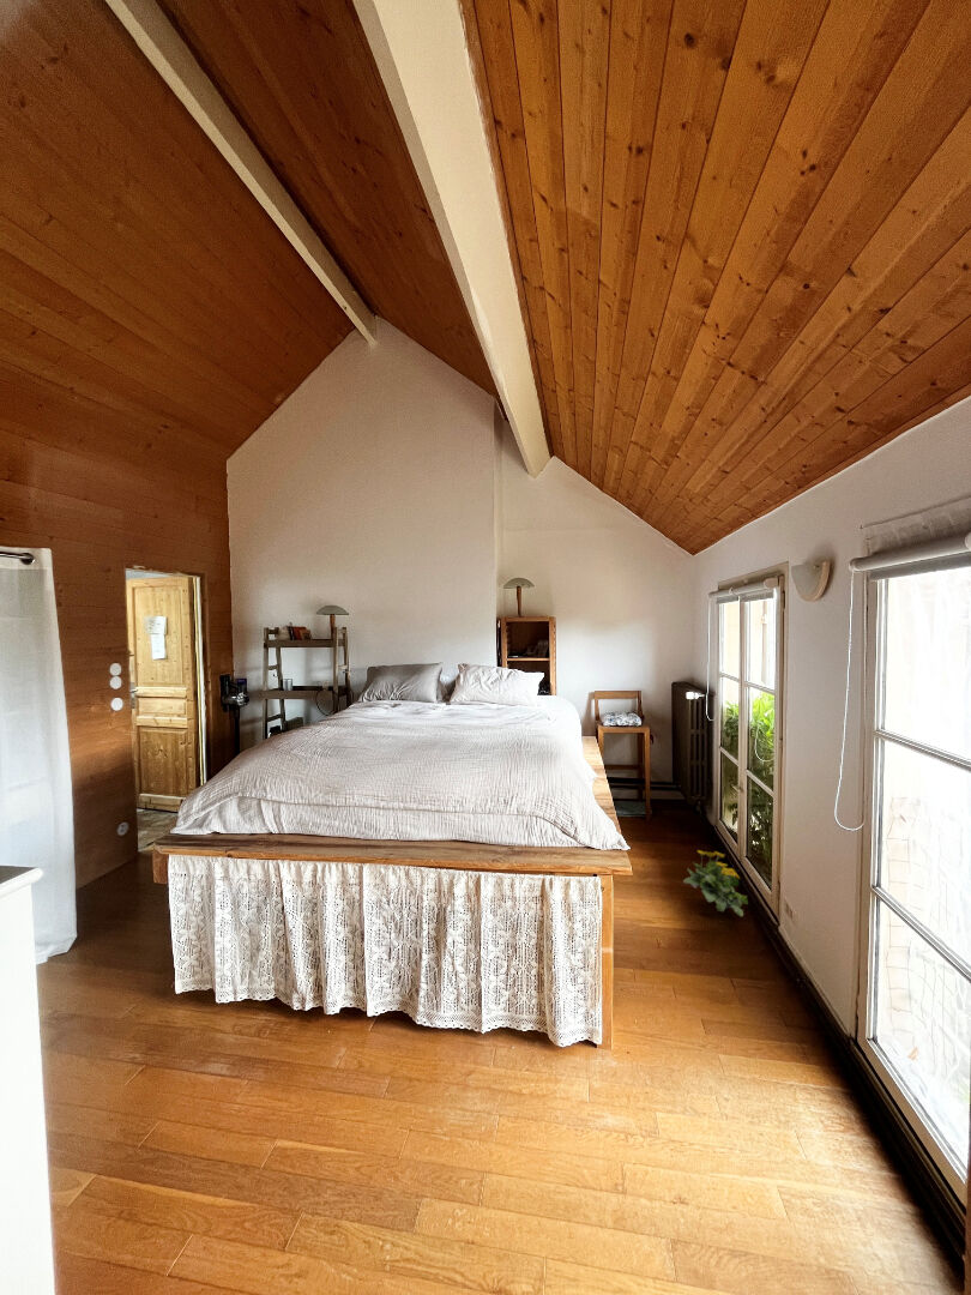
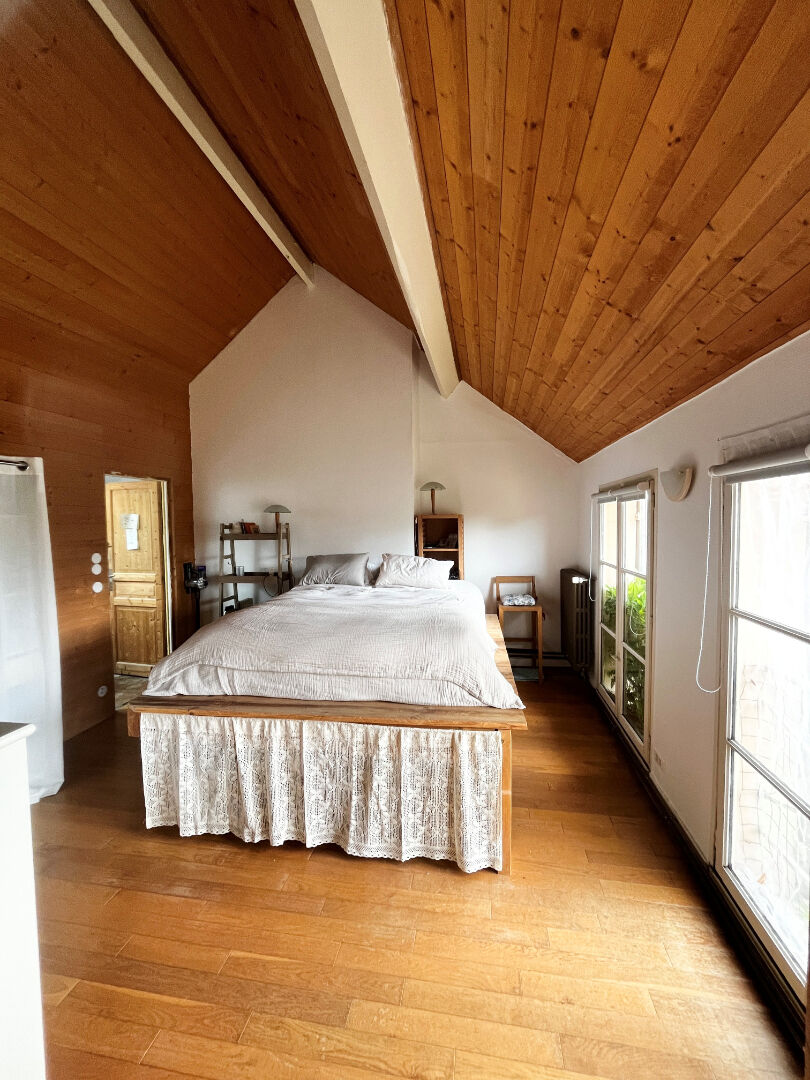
- flowering plant (712, 883)
